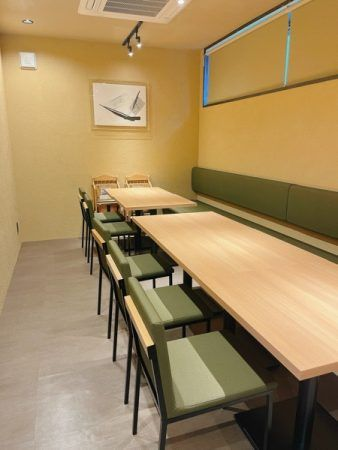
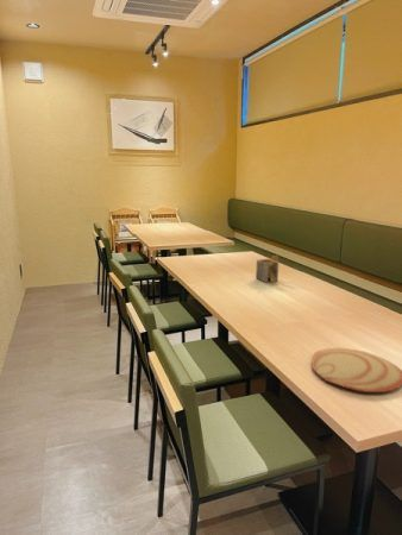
+ plate (356, 364)
+ napkin holder (268, 266)
